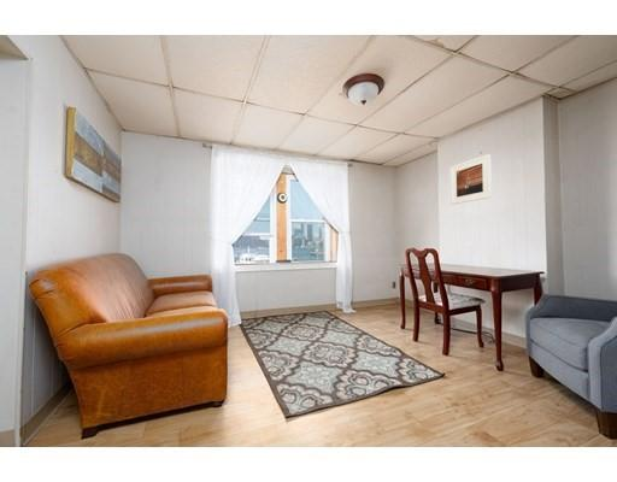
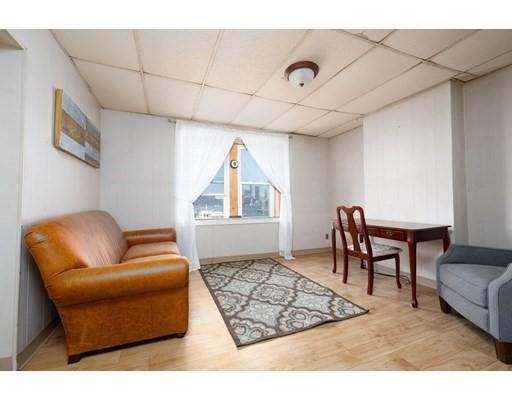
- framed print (469, 181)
